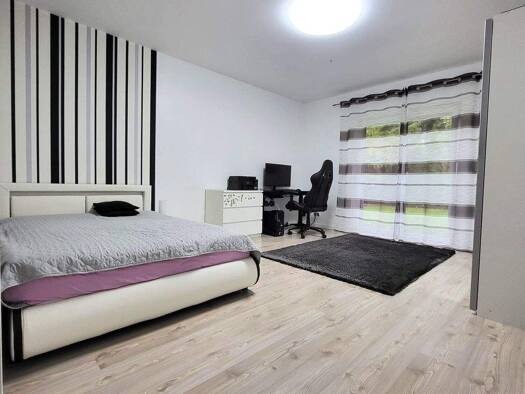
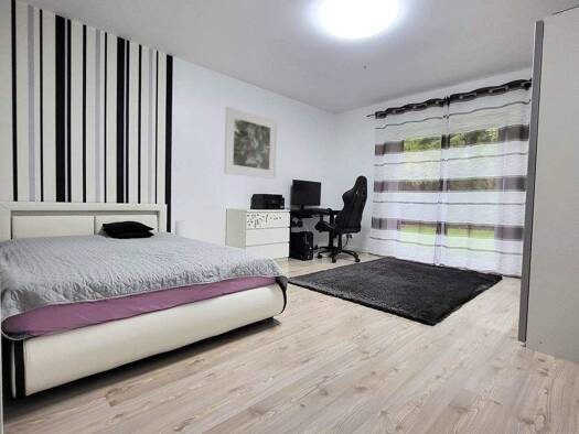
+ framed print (251, 145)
